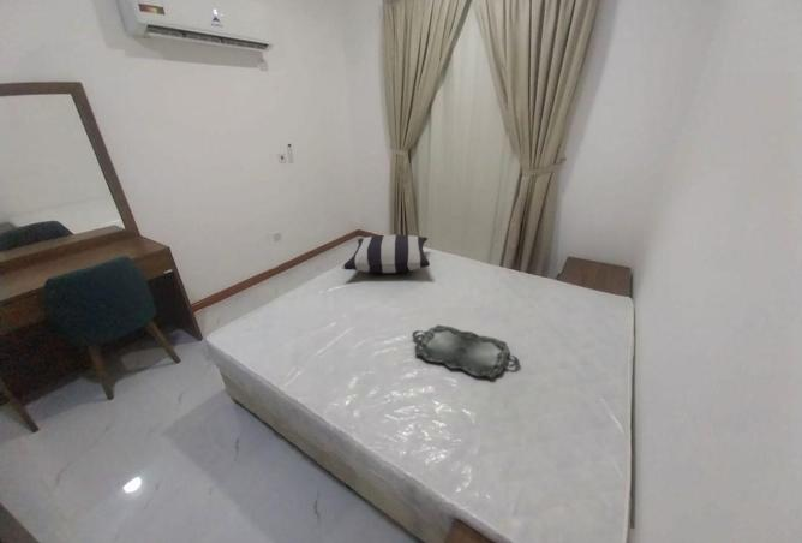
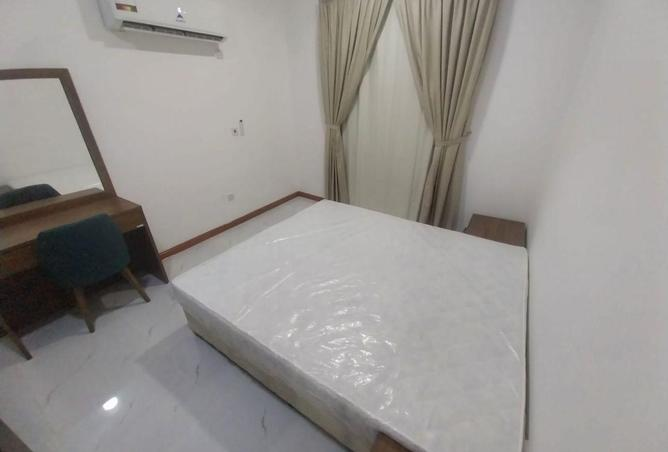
- pillow (389, 252)
- serving tray (461, 348)
